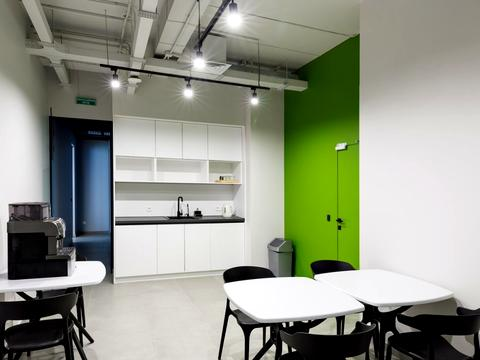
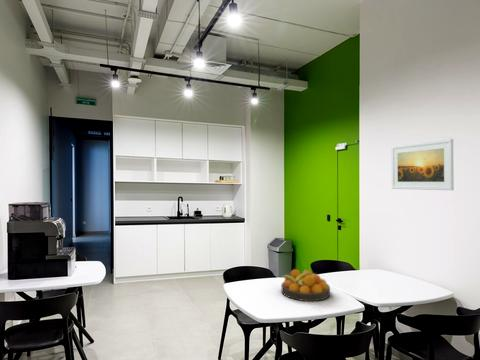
+ fruit bowl (305, 282)
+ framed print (419, 166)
